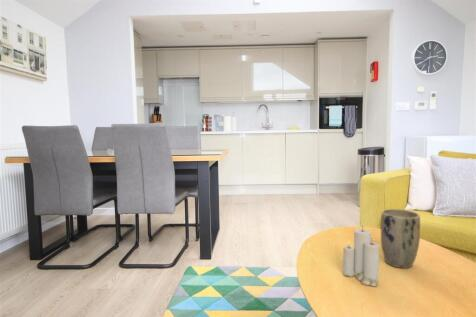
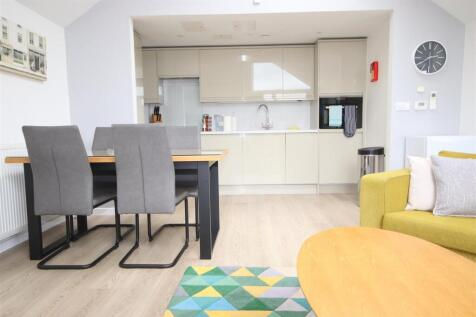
- plant pot (399, 238)
- candle (361, 252)
